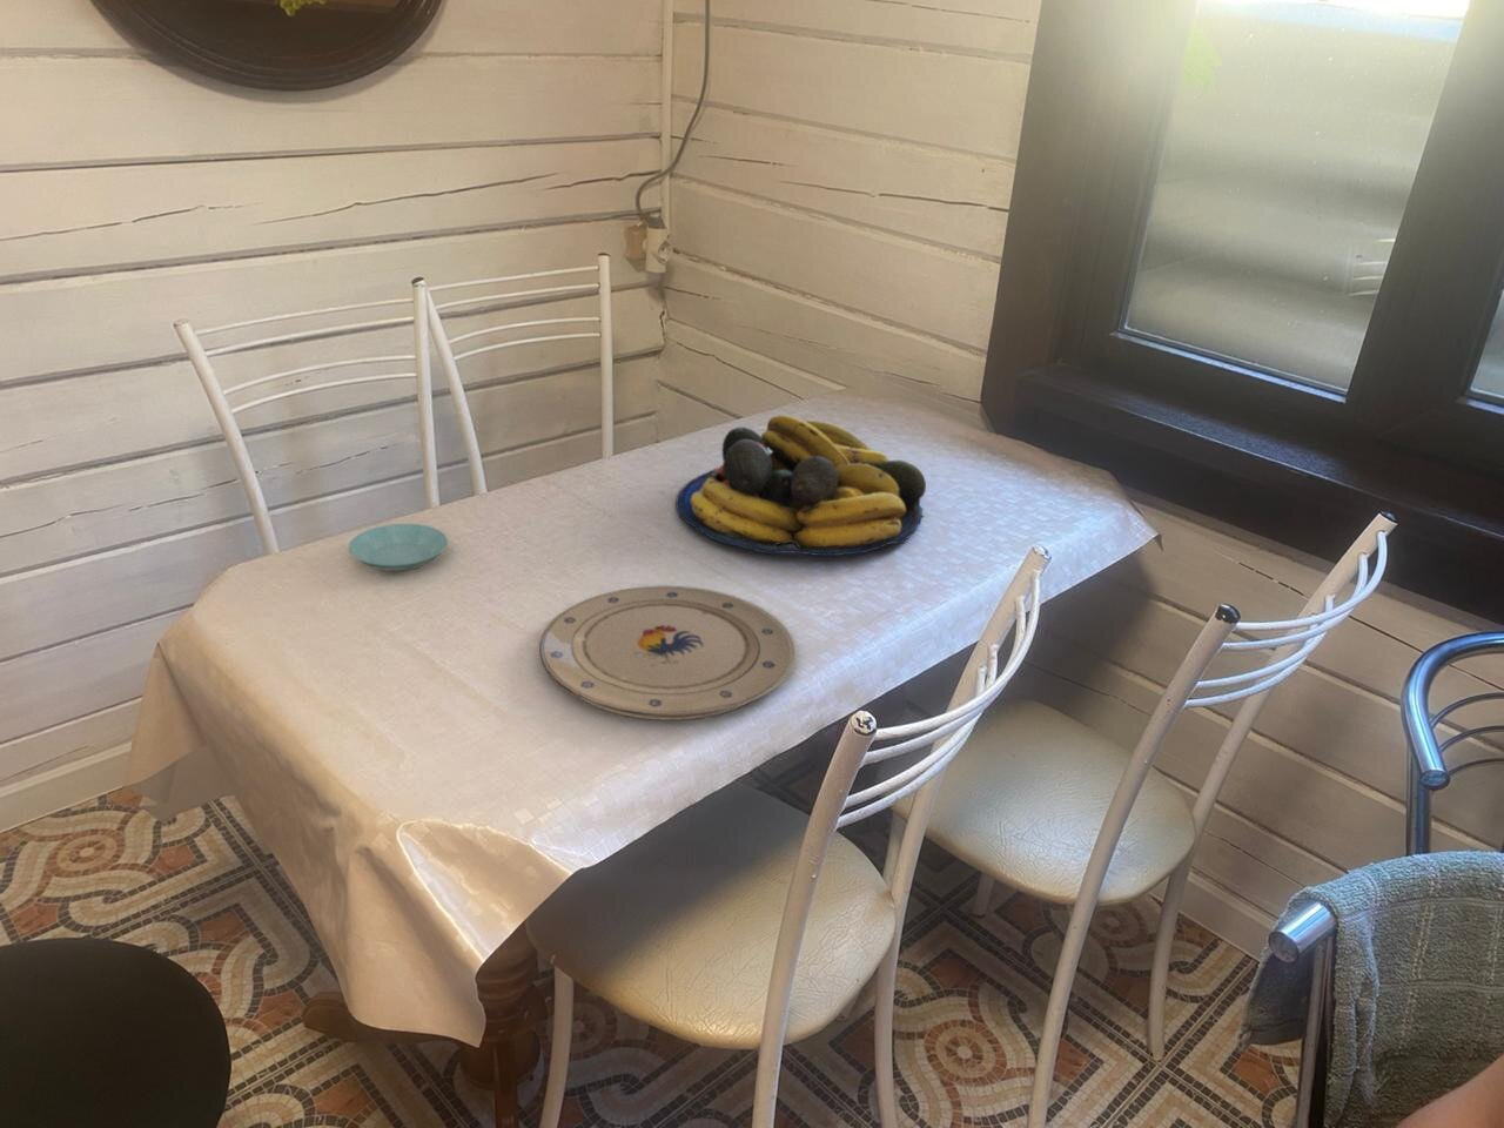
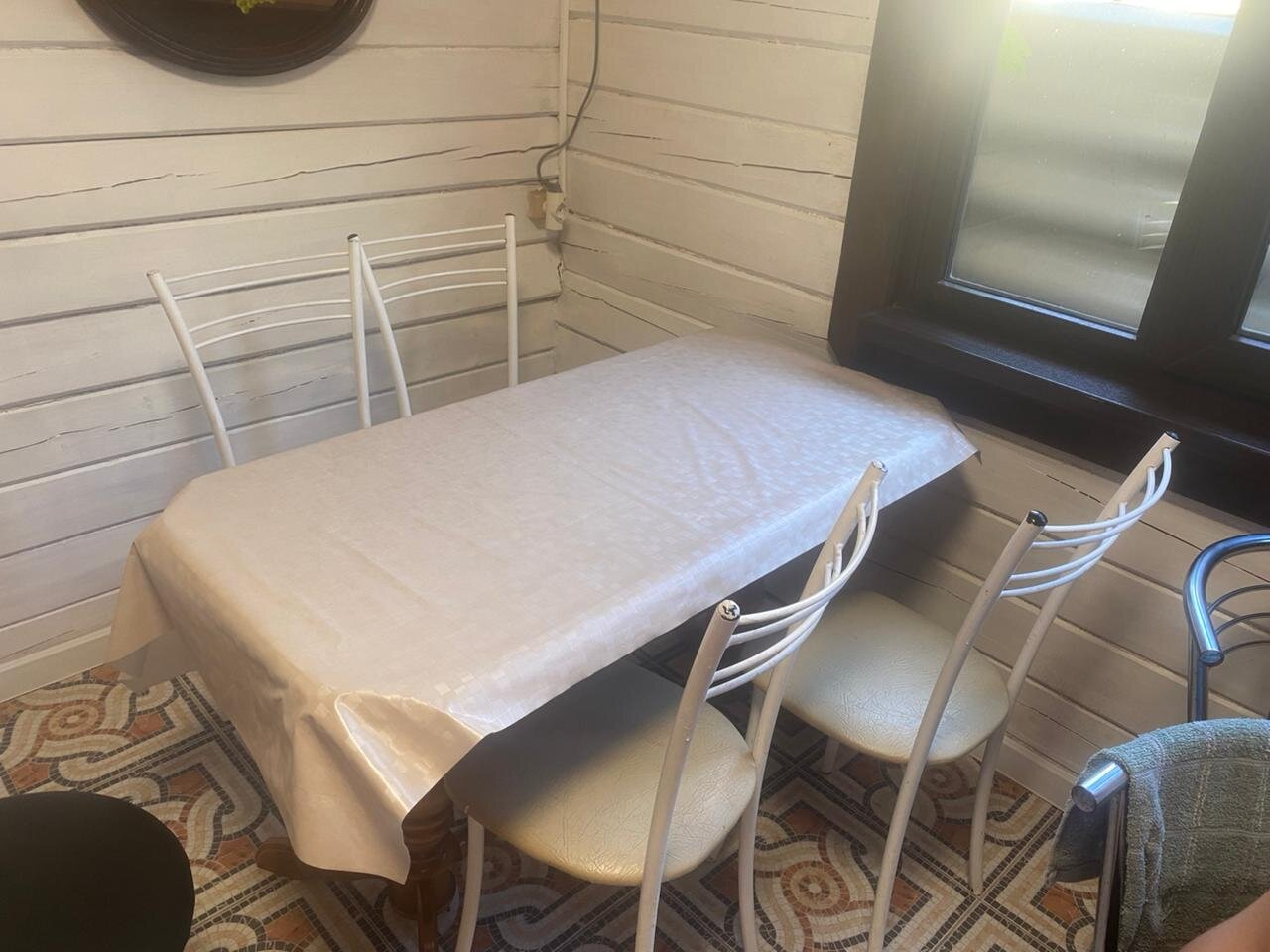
- plate (669, 648)
- fruit bowl (802, 467)
- saucer (398, 550)
